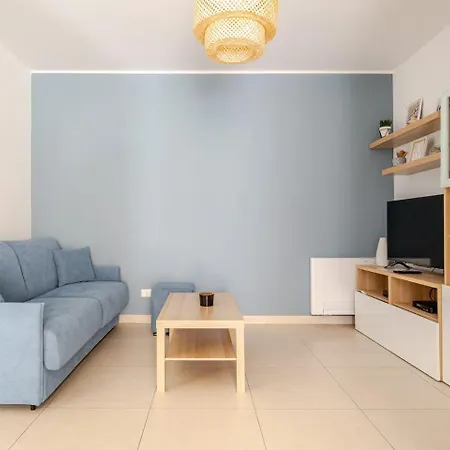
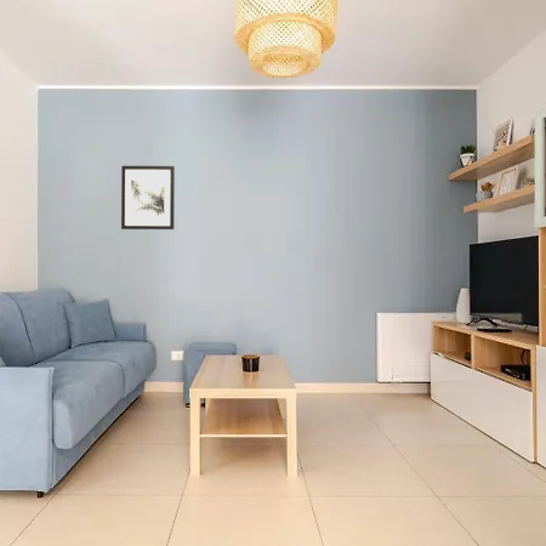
+ wall art (147, 197)
